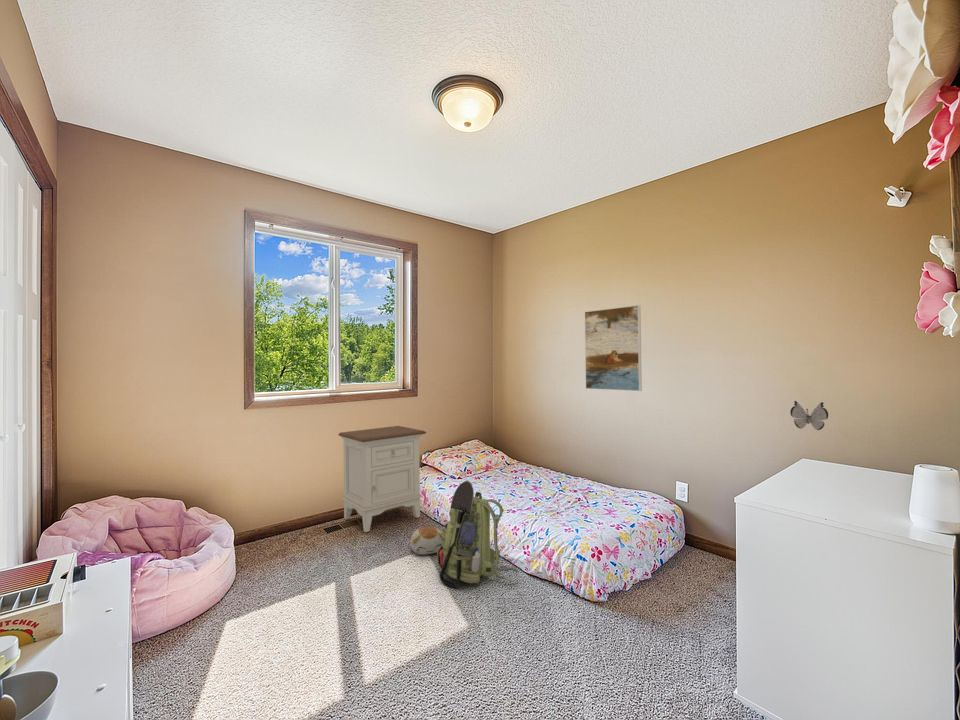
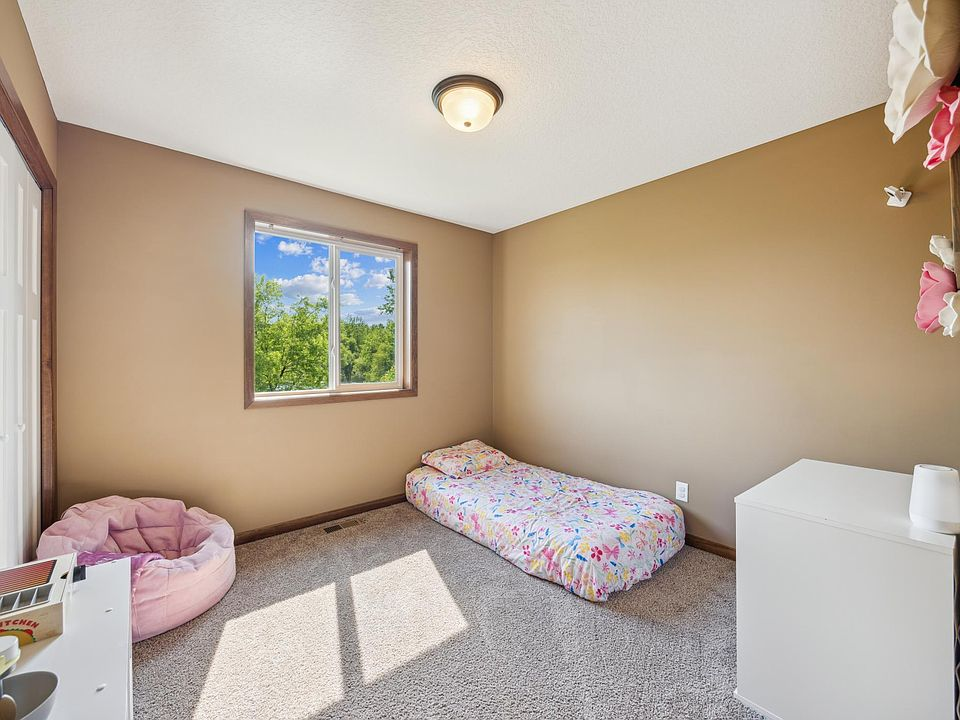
- decorative butterfly (808, 415)
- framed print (611, 349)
- nightstand (383, 475)
- plush toy (426, 537)
- backpack (476, 526)
